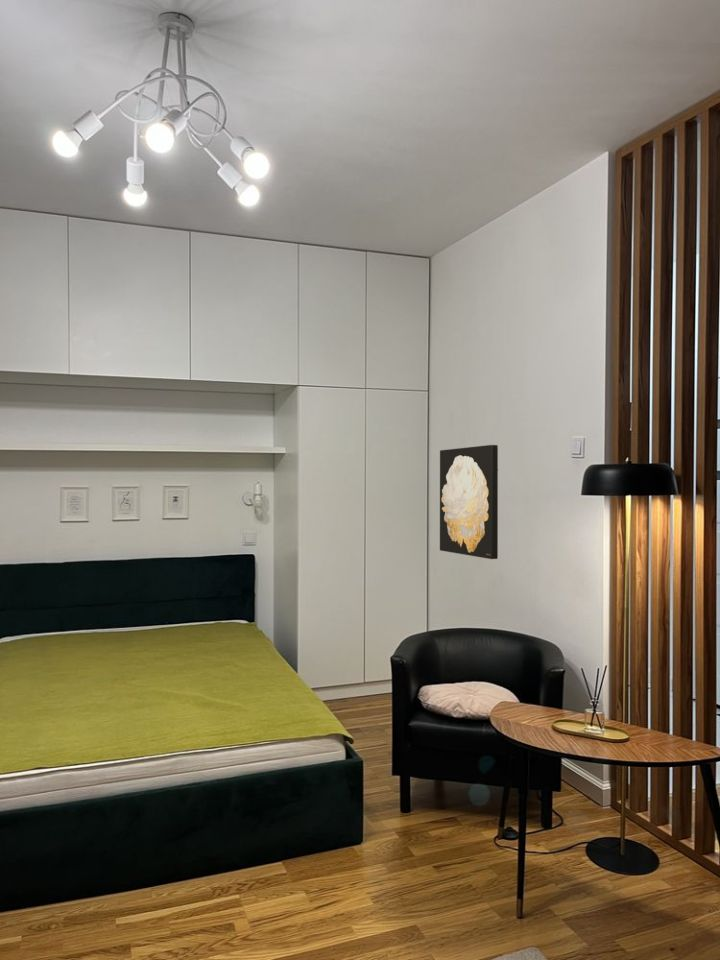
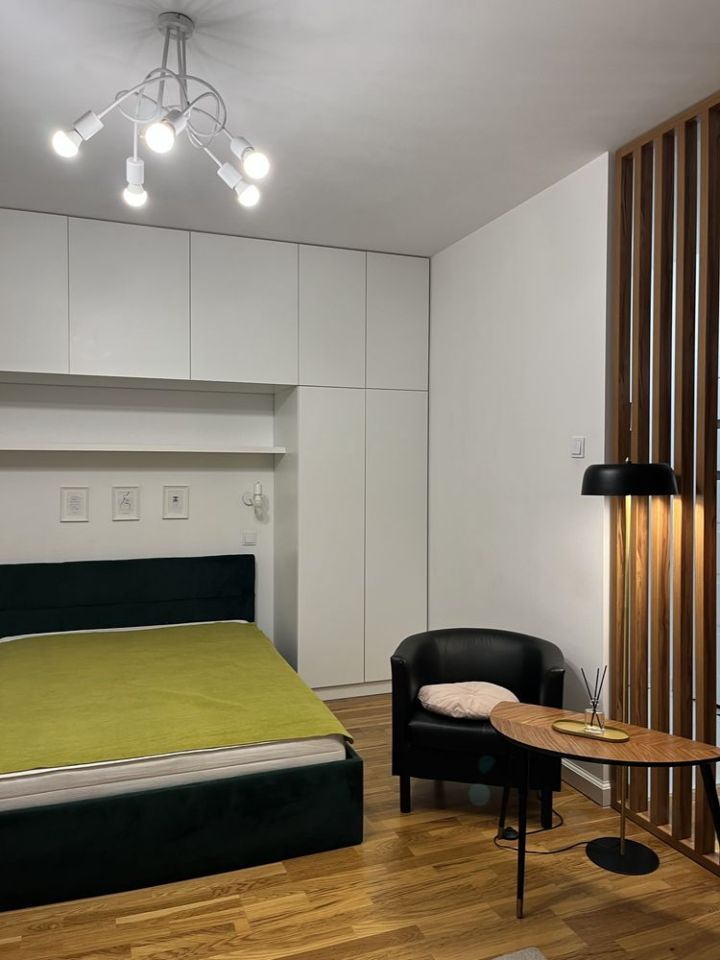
- wall art (467, 501)
